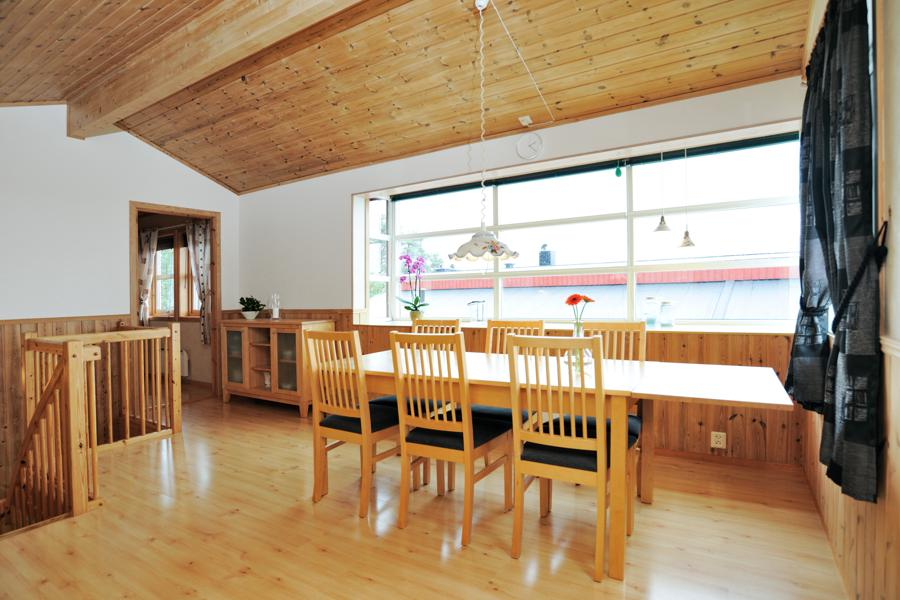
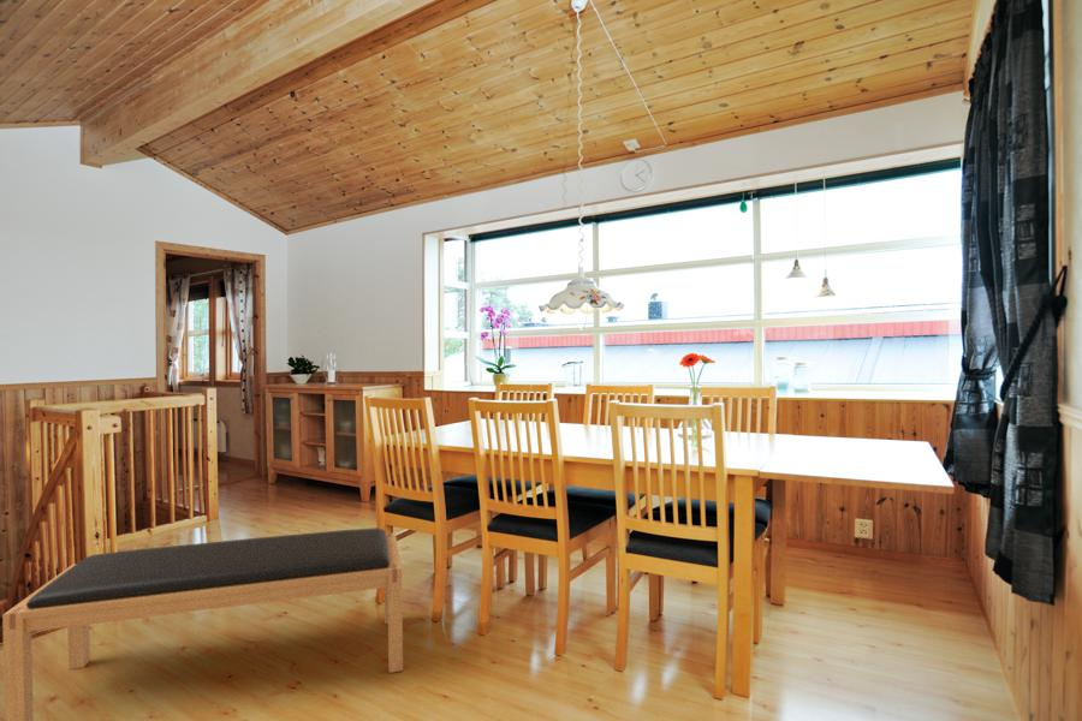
+ bench (234, 606)
